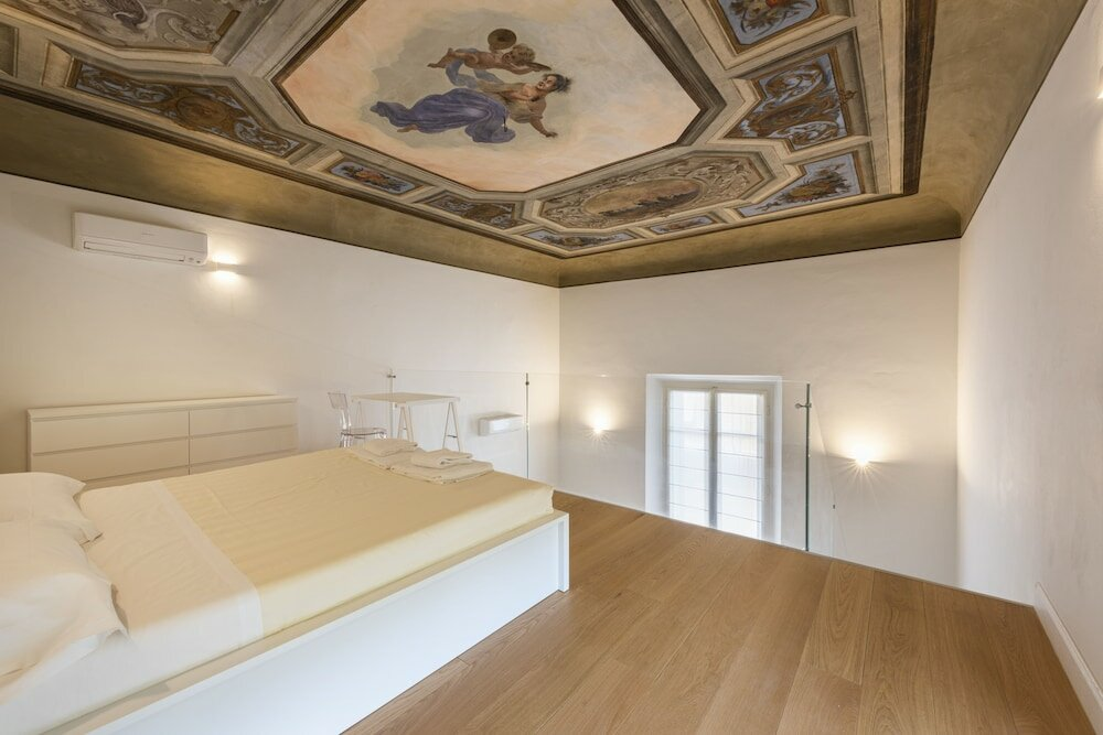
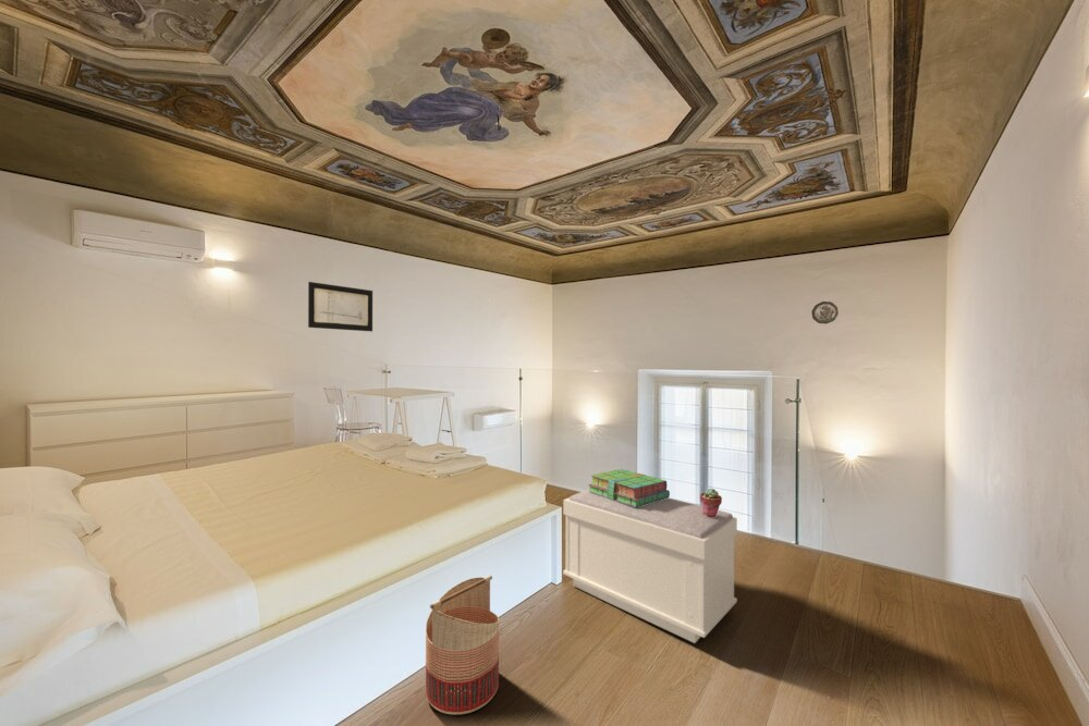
+ stack of books (627, 485)
+ decorative plate (824, 312)
+ basket (463, 638)
+ wall art (342, 308)
+ potted succulent (709, 501)
+ bench (645, 550)
